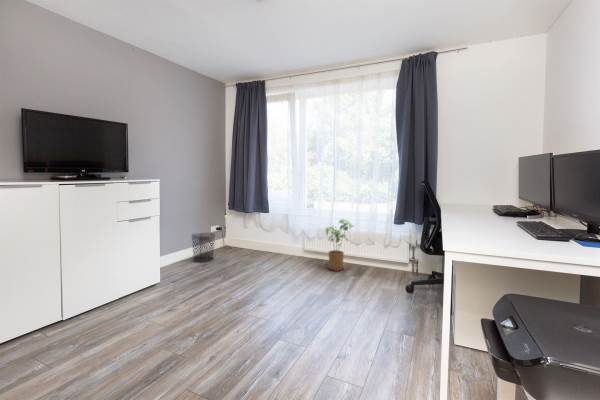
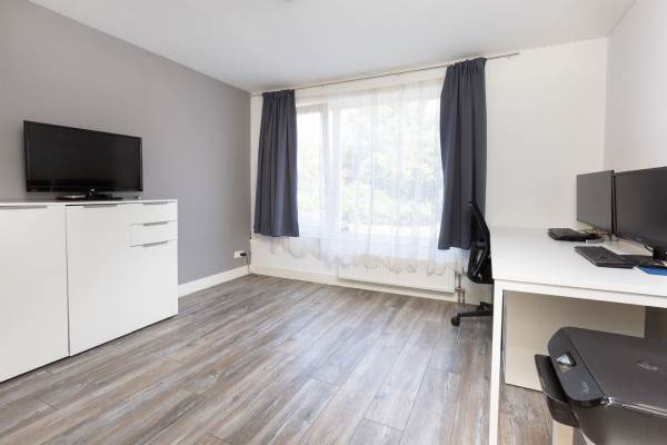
- waste bin (203, 247)
- house plant (336, 244)
